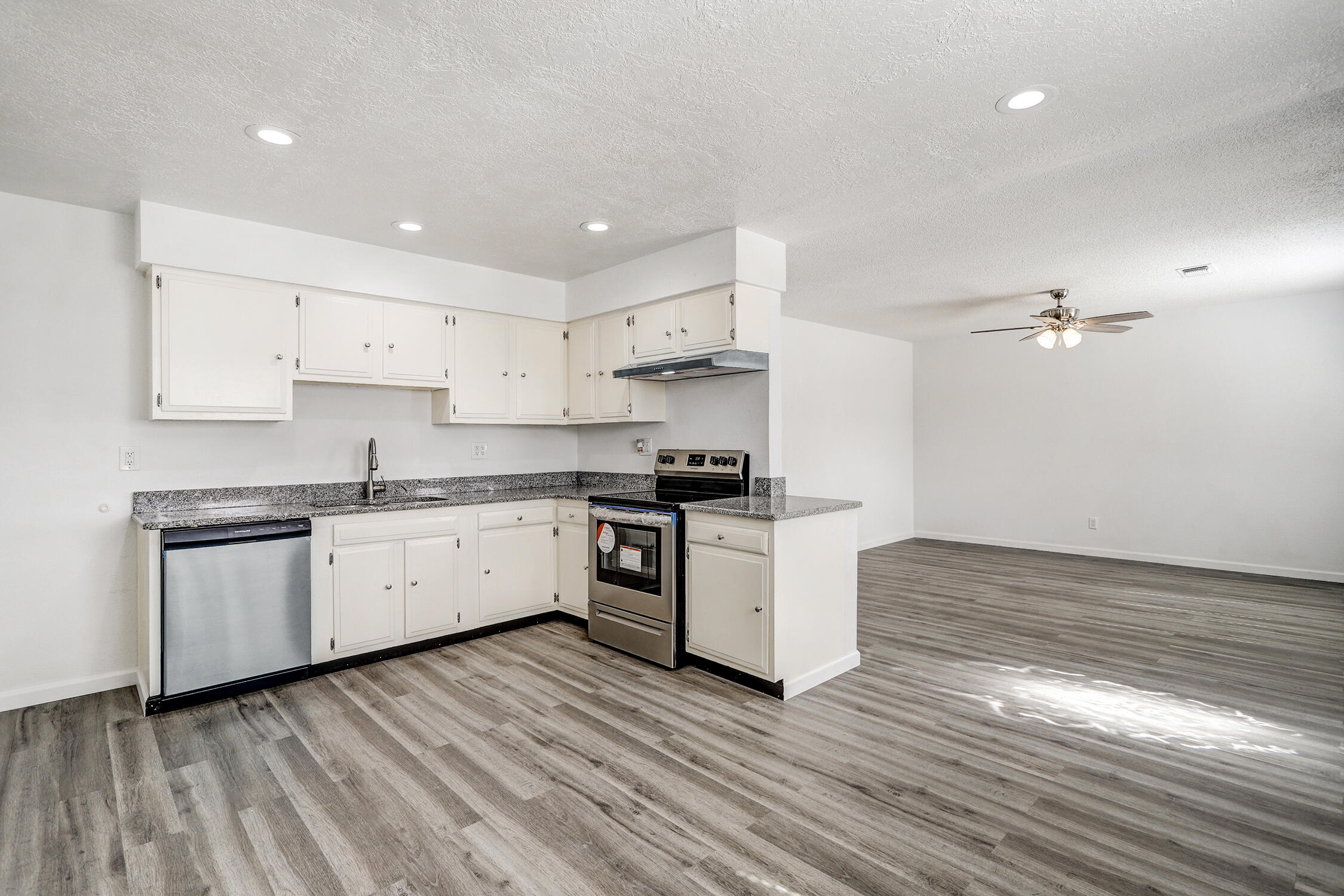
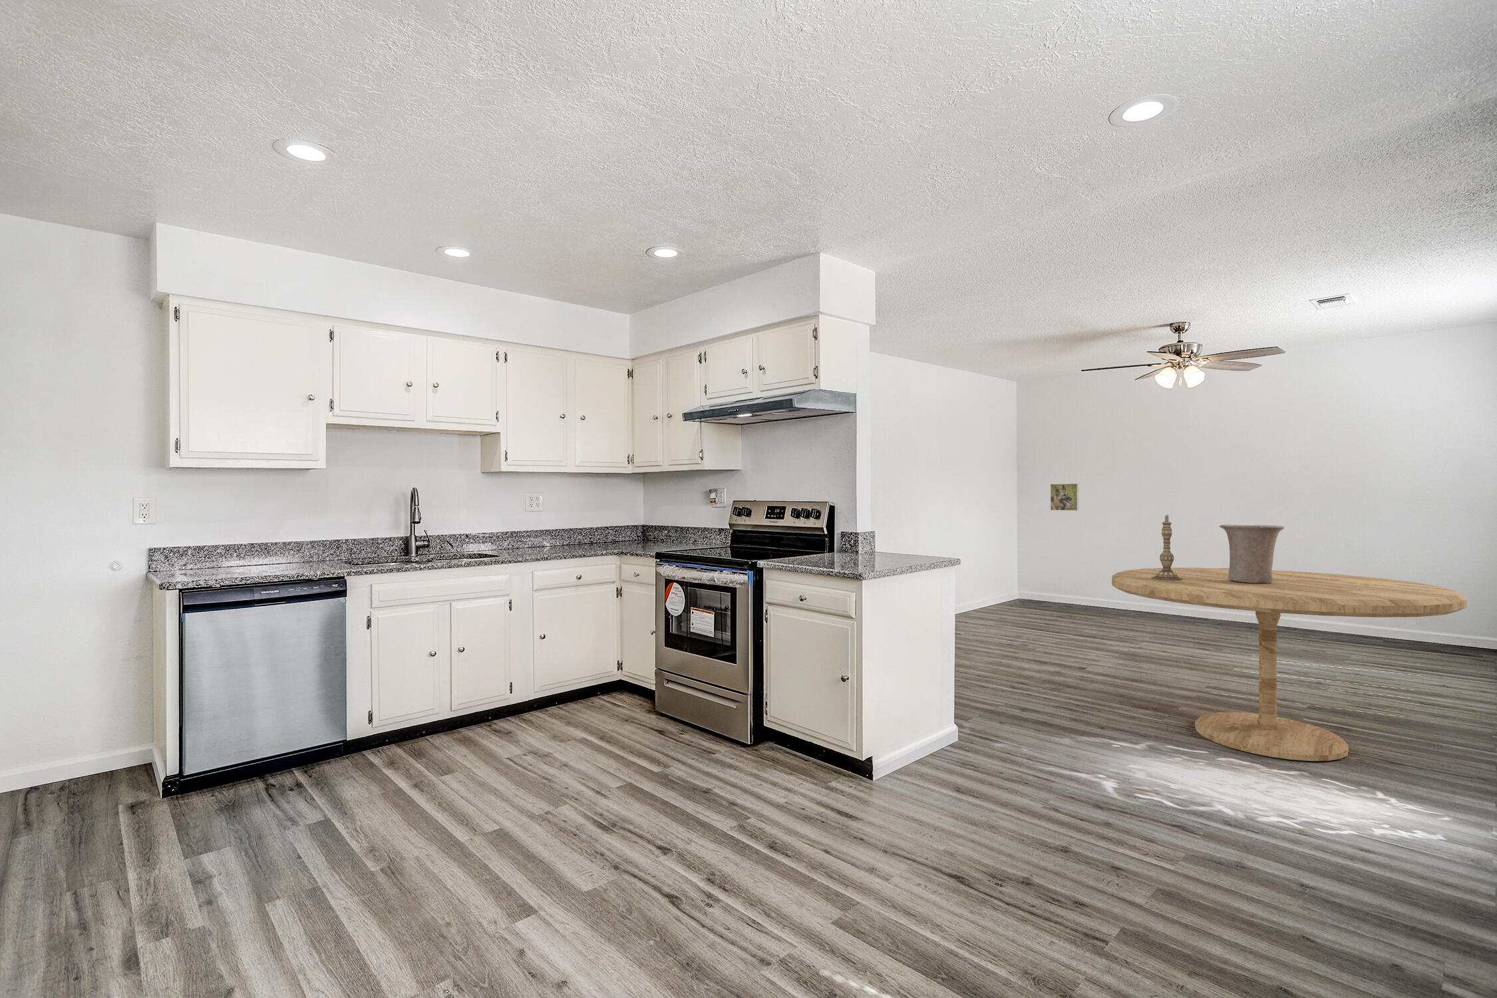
+ vase (1251, 552)
+ dining table (1268, 659)
+ candlestick (1166, 546)
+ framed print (1064, 497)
